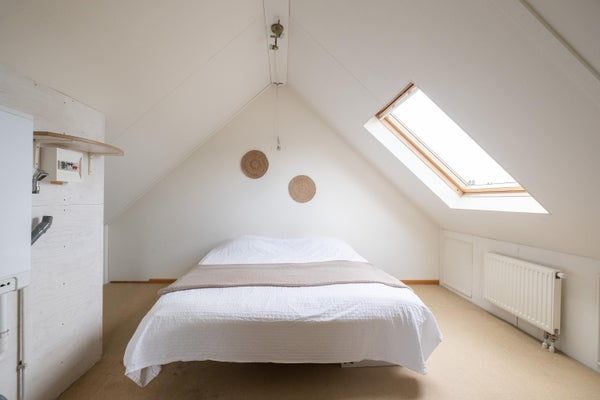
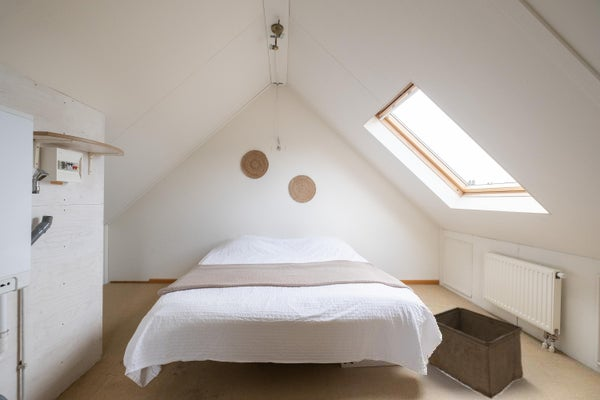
+ storage bin (472, 345)
